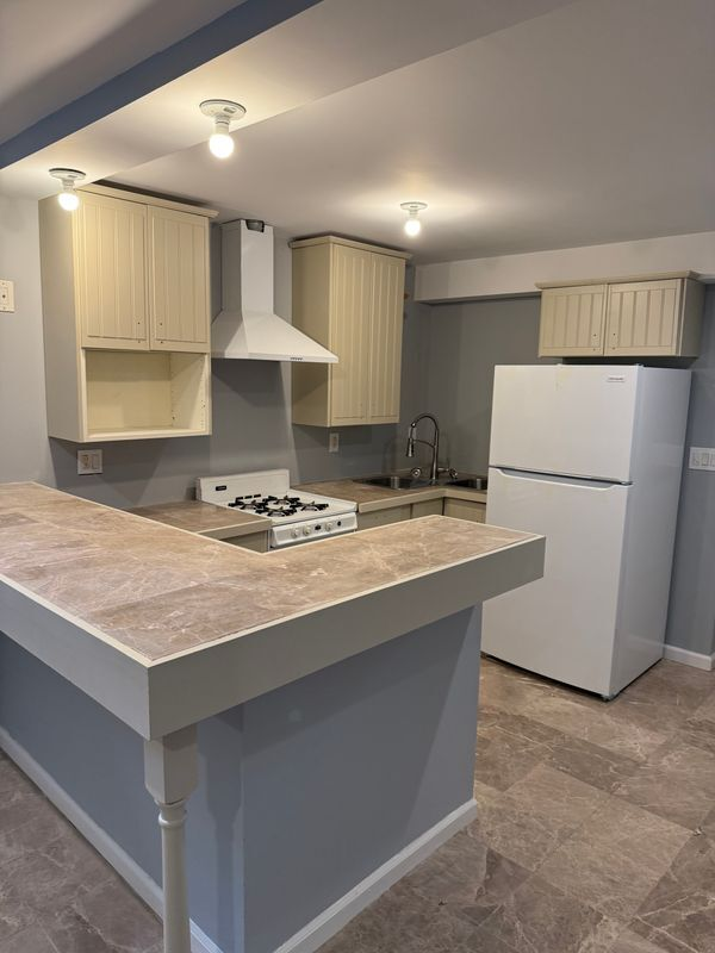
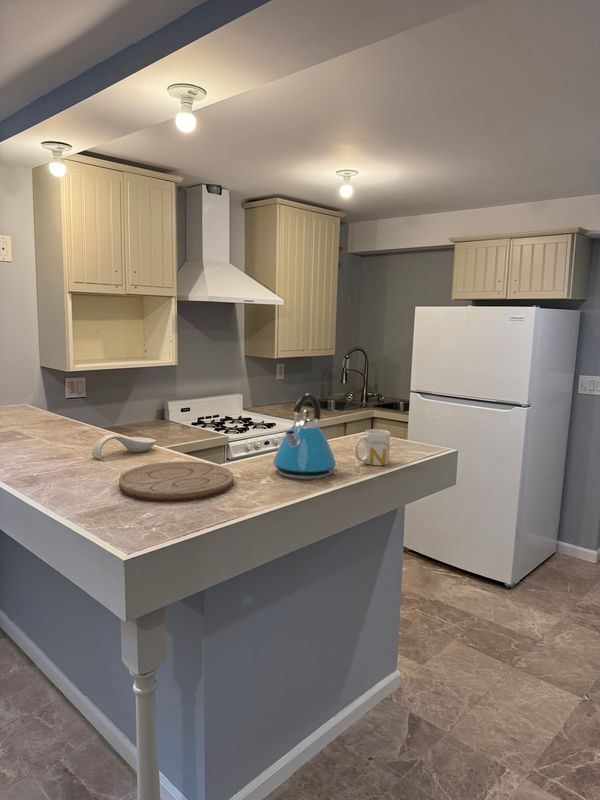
+ spoon rest (125, 443)
+ kettle (306, 432)
+ mug (374, 447)
+ cutting board (177, 480)
